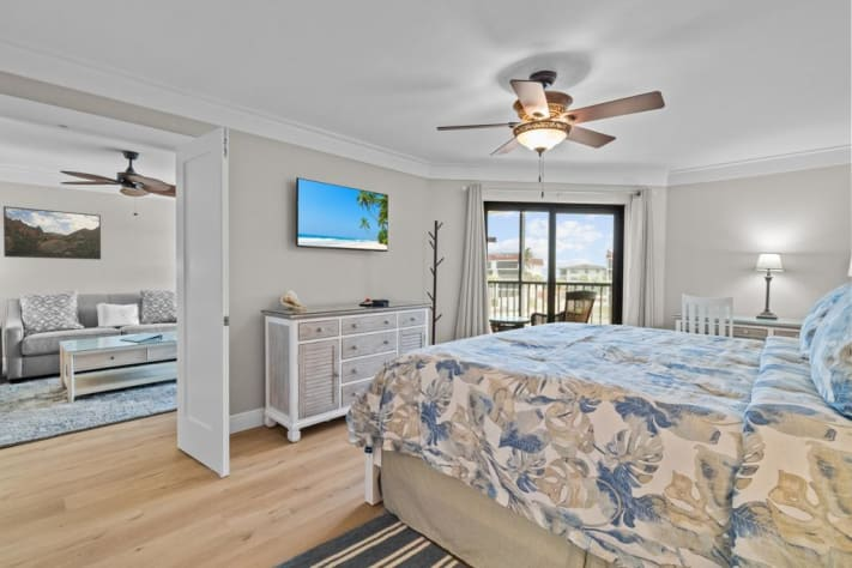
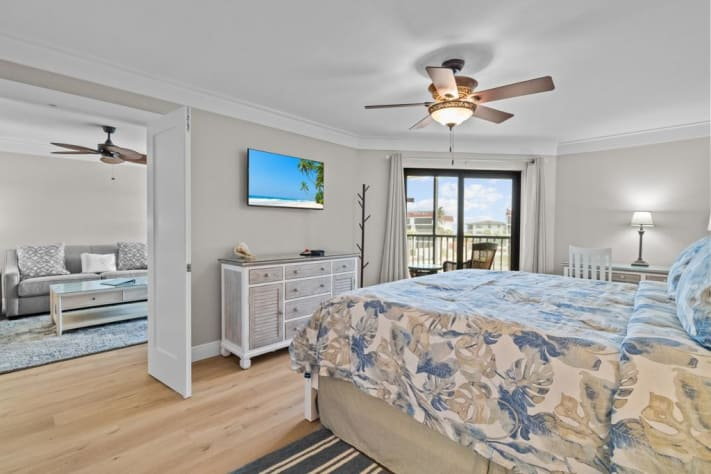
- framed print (55, 234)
